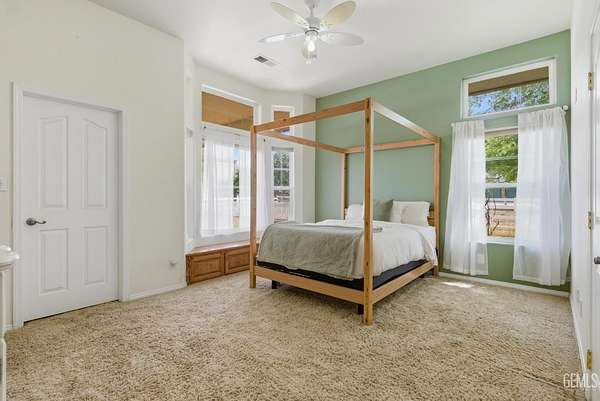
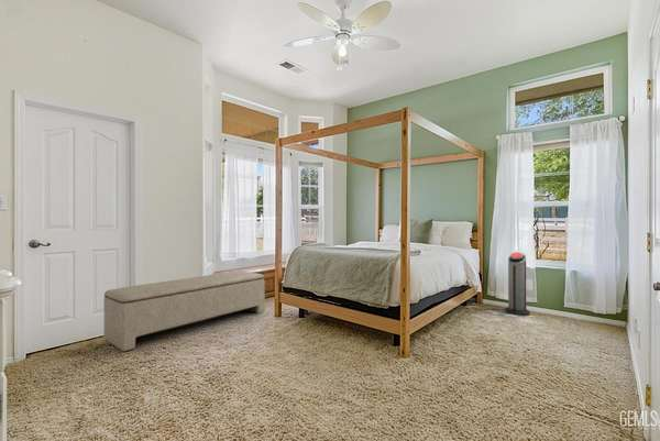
+ air purifier (517, 282)
+ bench (194, 301)
